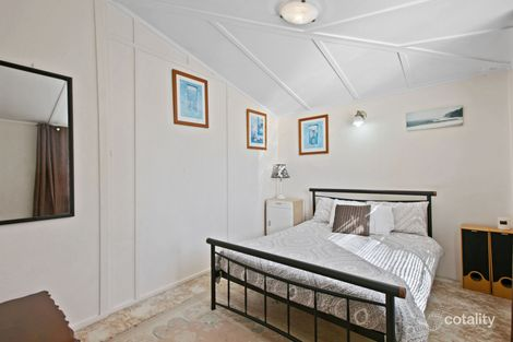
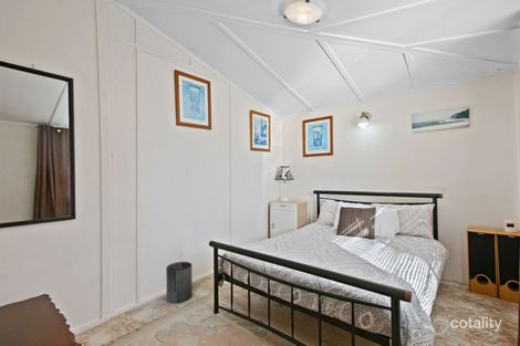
+ trash can (179, 281)
